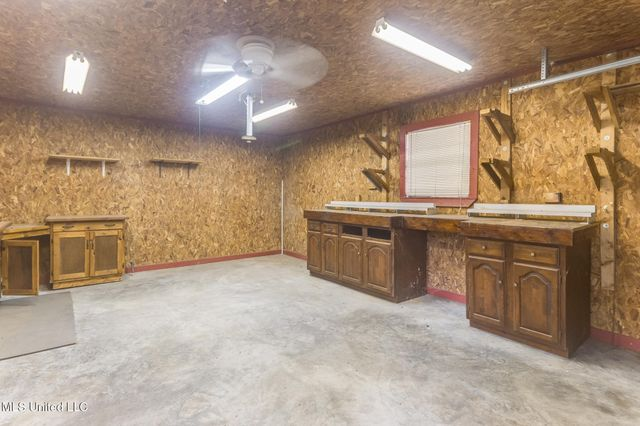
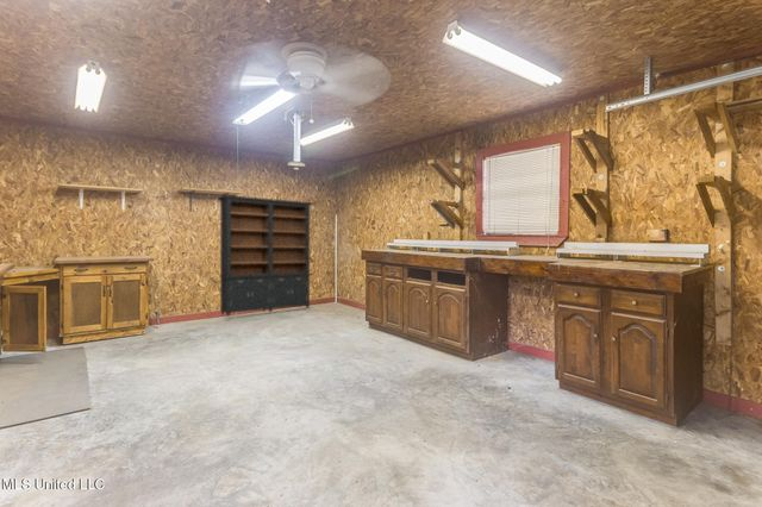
+ bookcase (267, 255)
